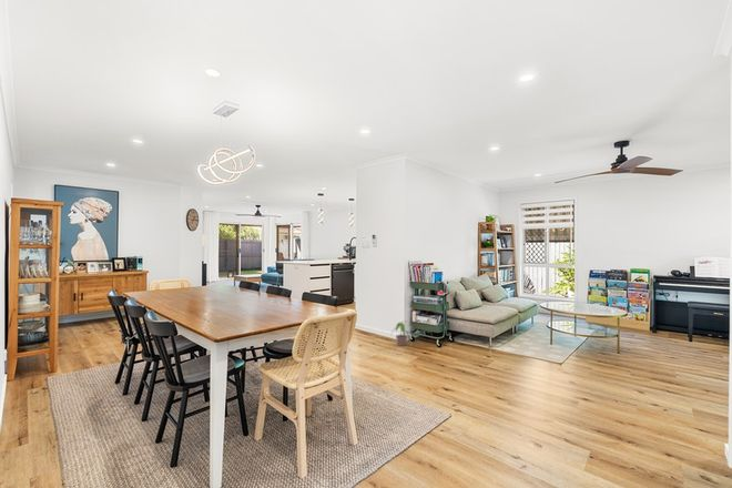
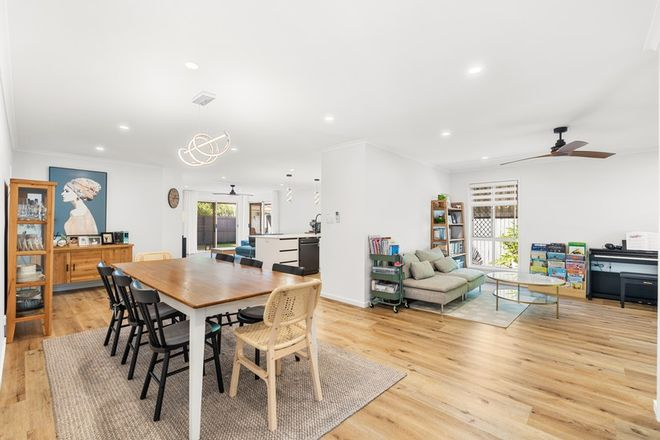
- potted plant (400, 333)
